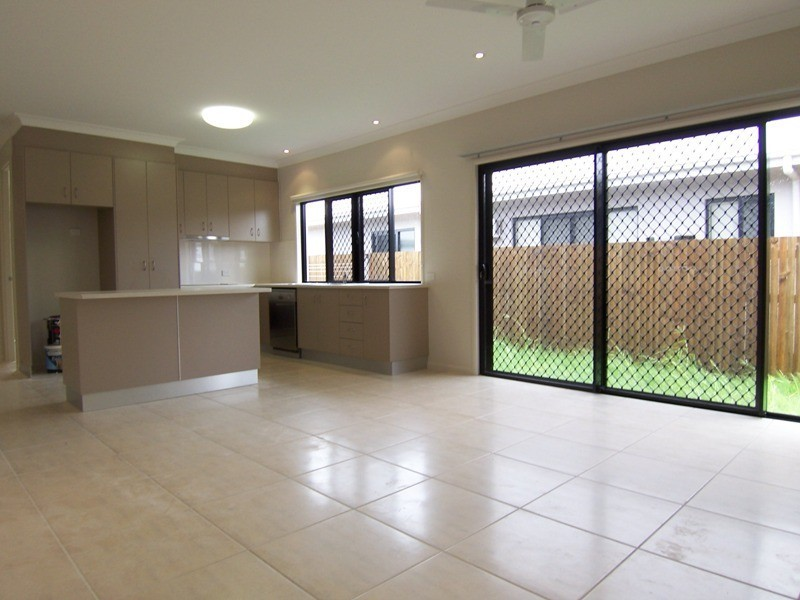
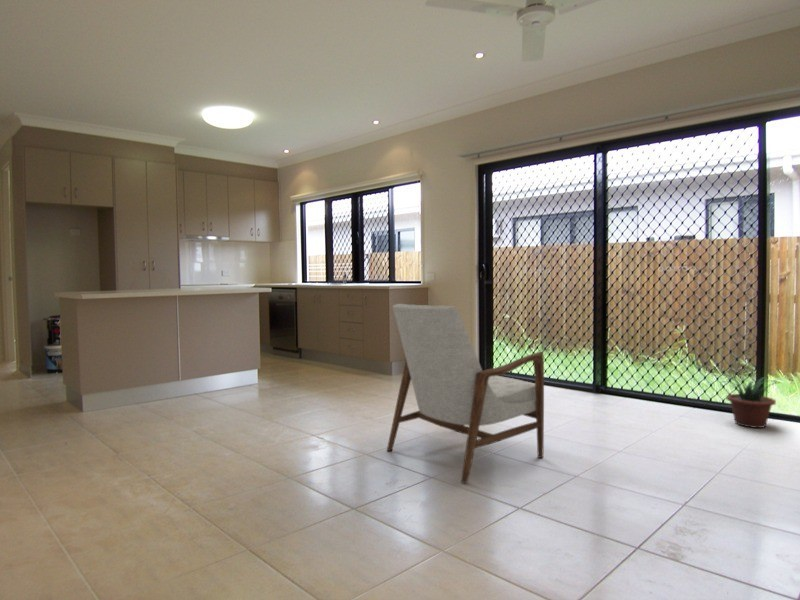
+ armchair (462, 378)
+ potted plant (749, 400)
